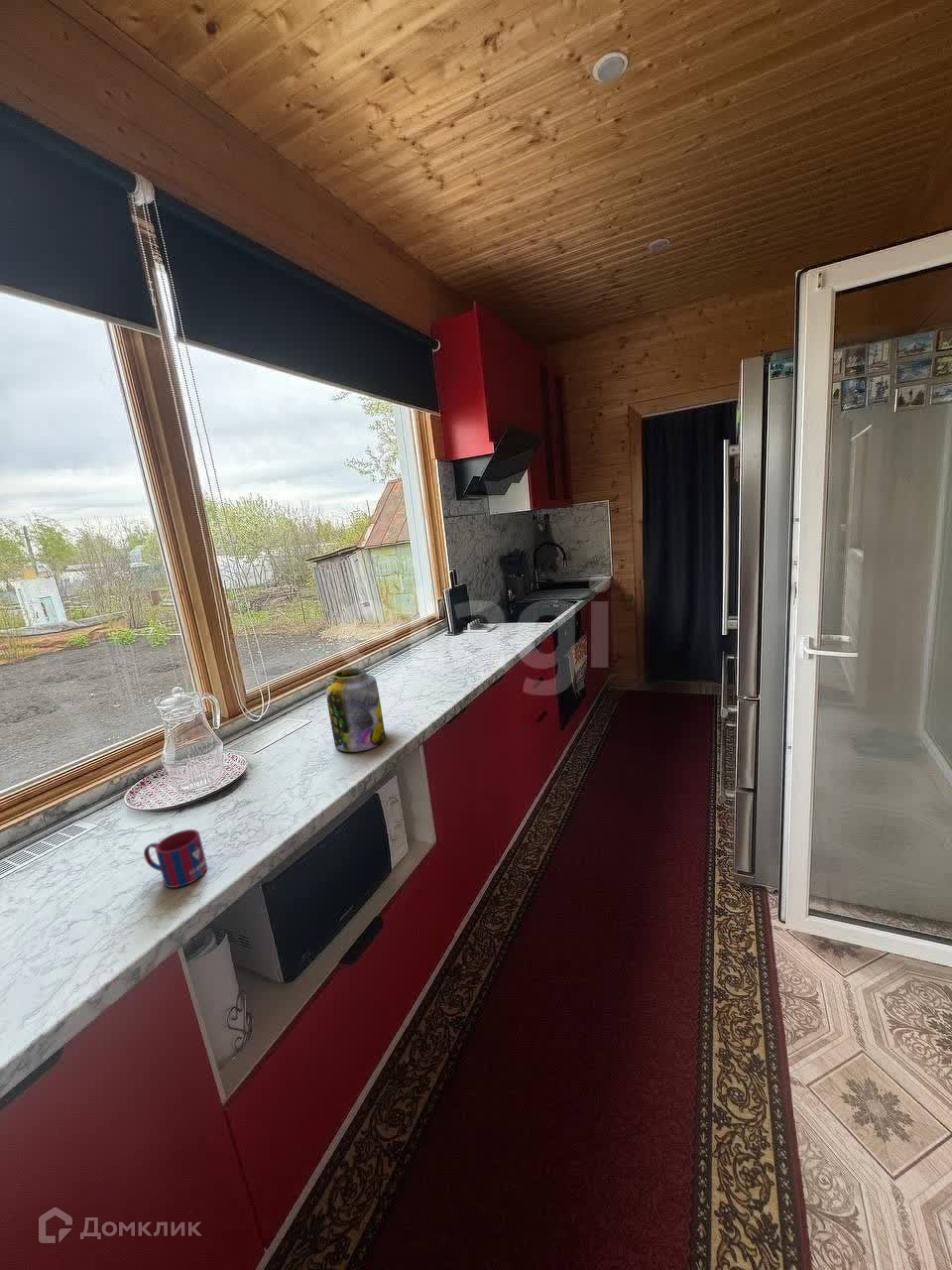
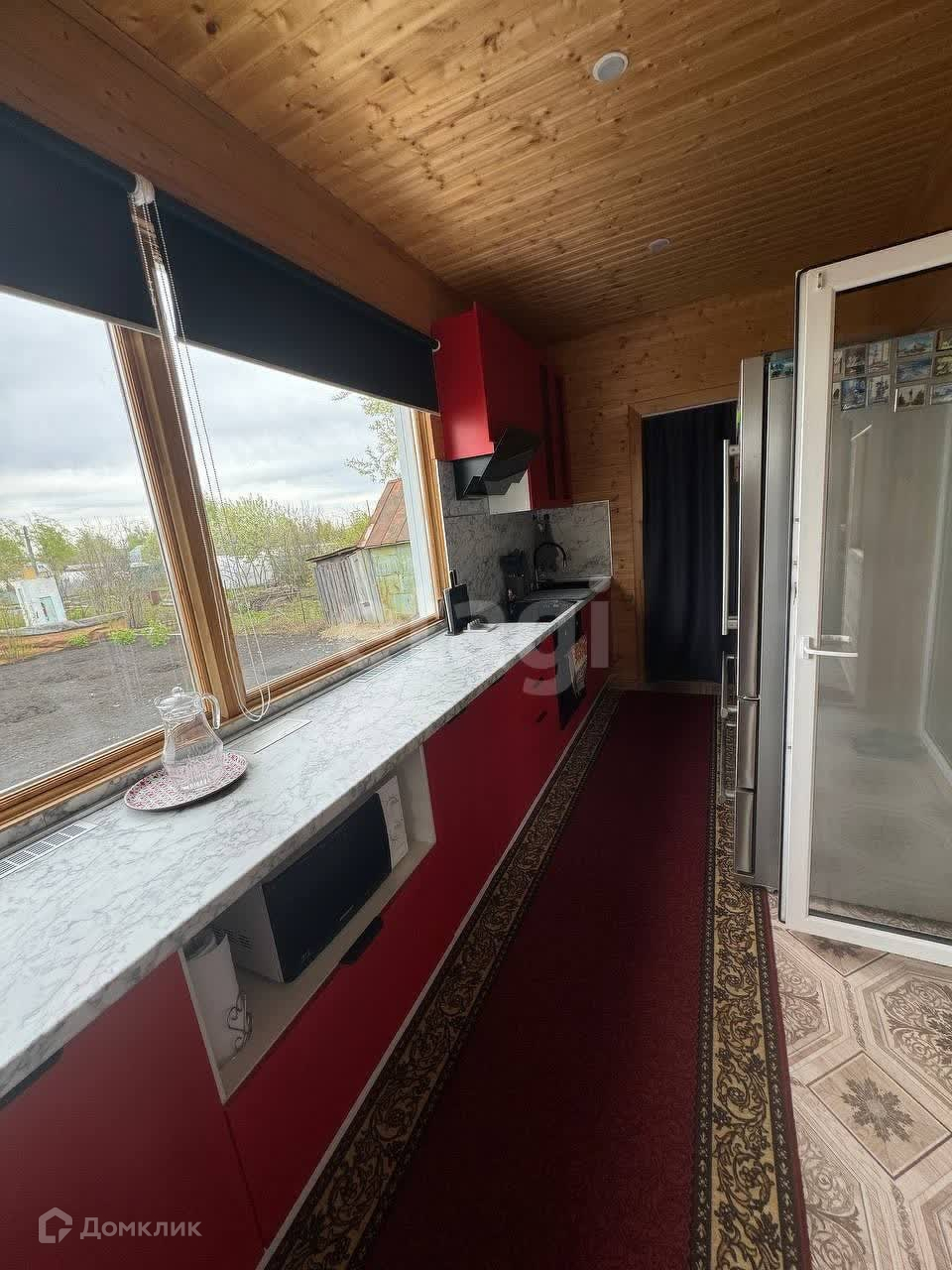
- mug (174, 857)
- jar (354, 707)
